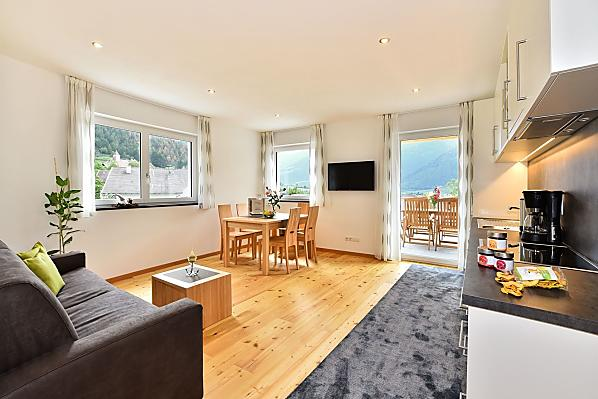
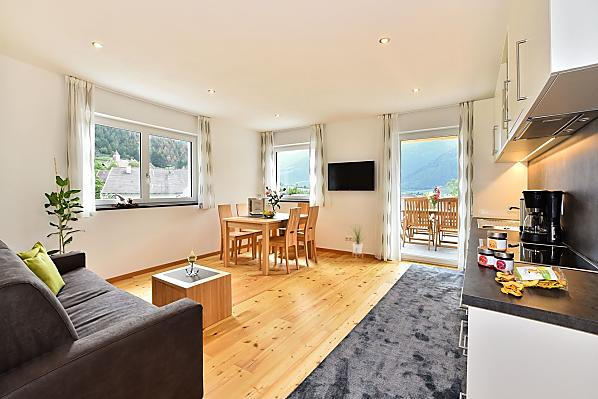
+ house plant (358, 239)
